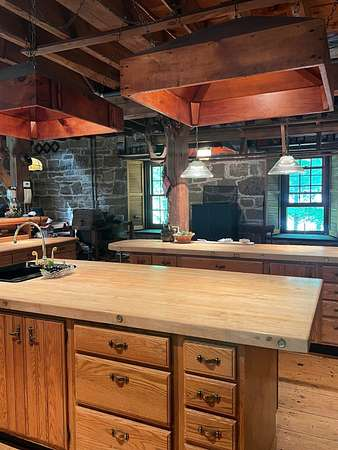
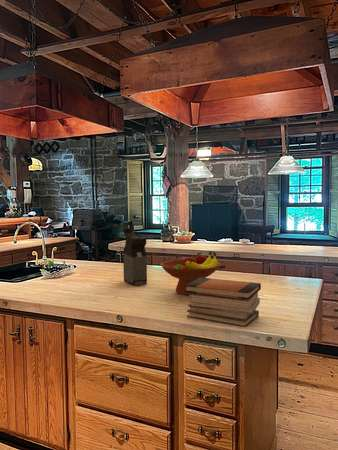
+ coffee maker (134, 255)
+ book stack (223, 300)
+ fruit bowl (190, 272)
